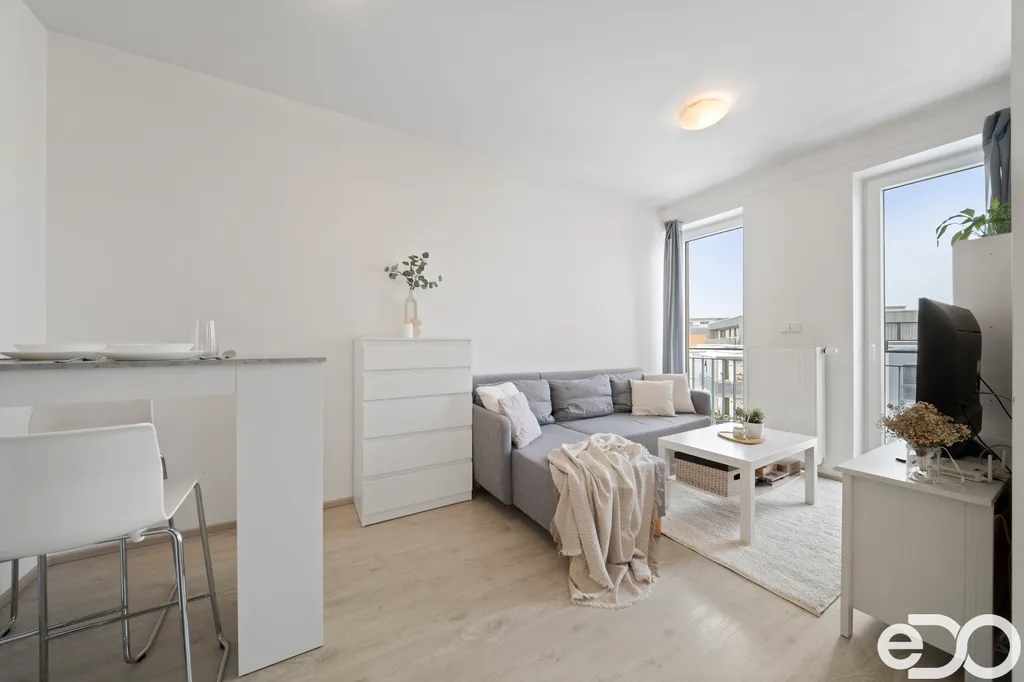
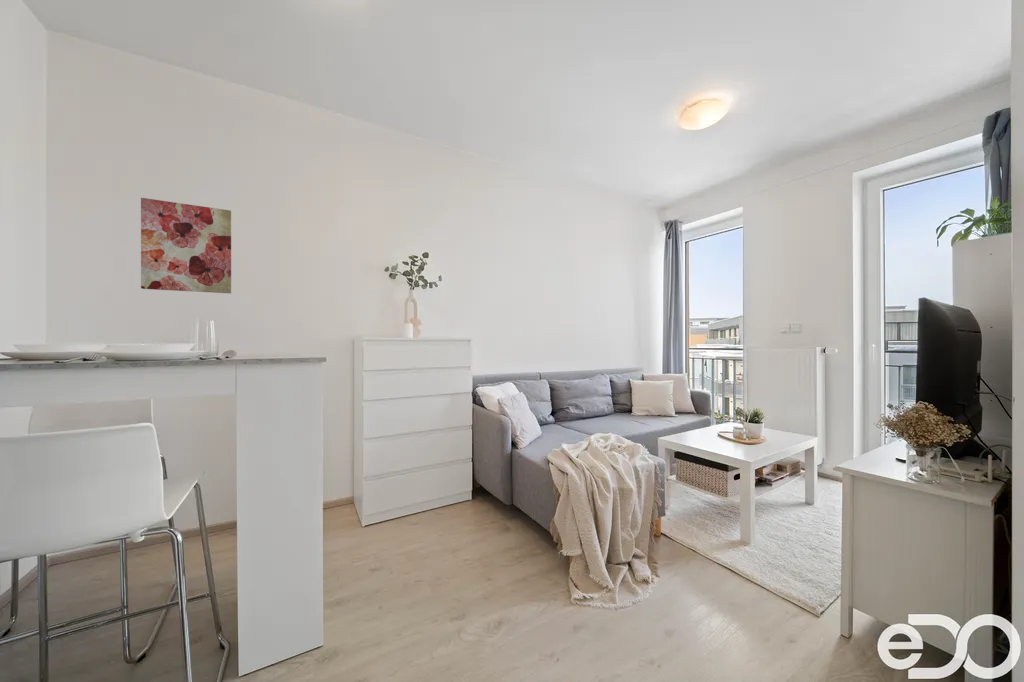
+ wall art (188, 248)
